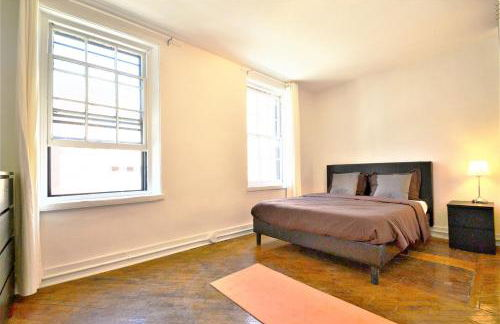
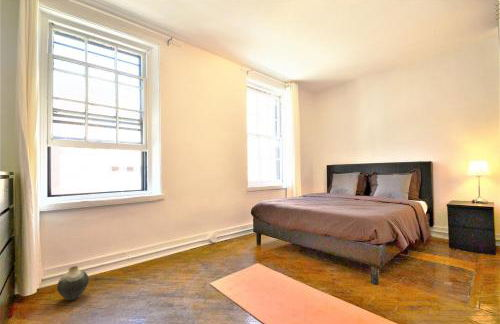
+ vase (73, 282)
